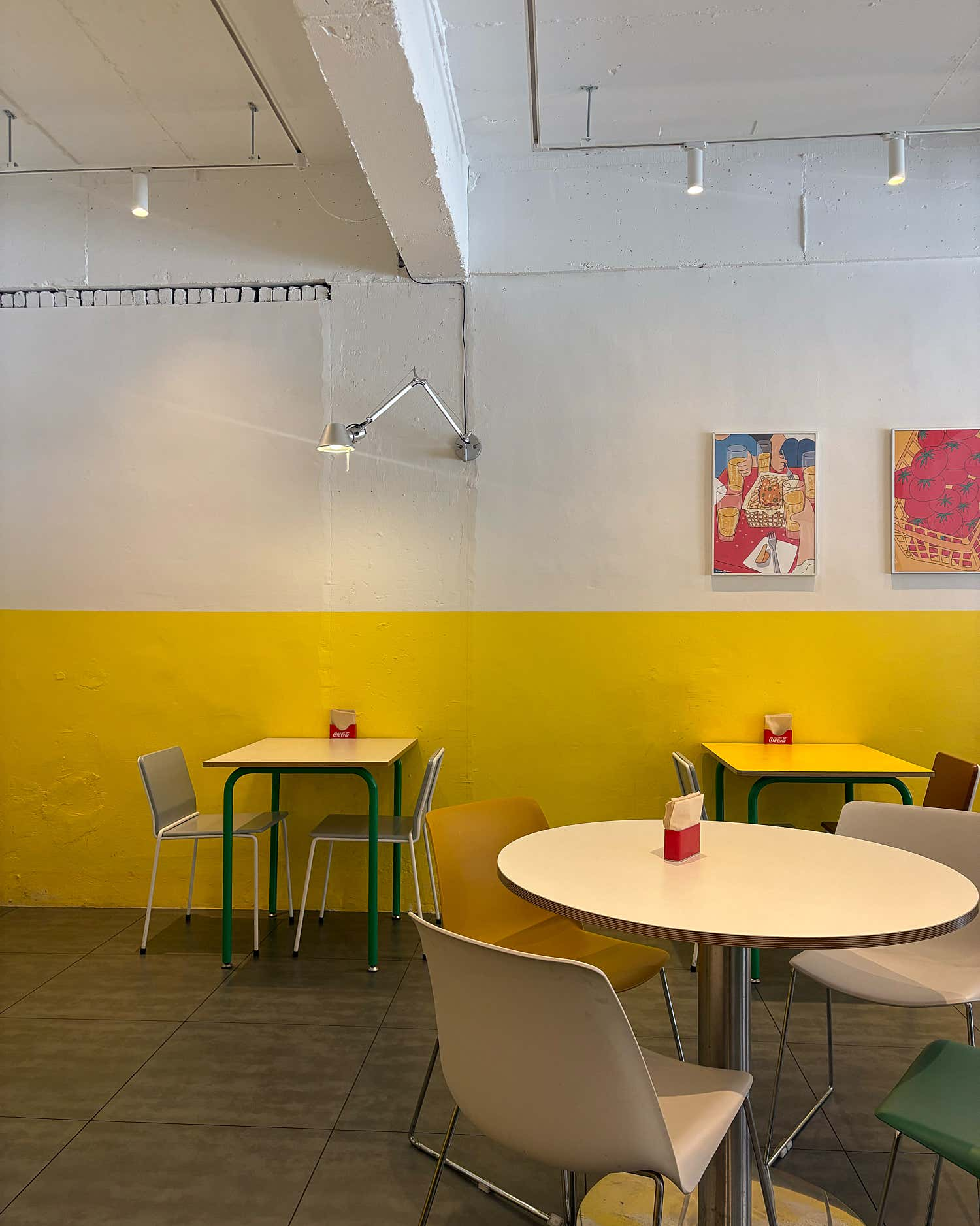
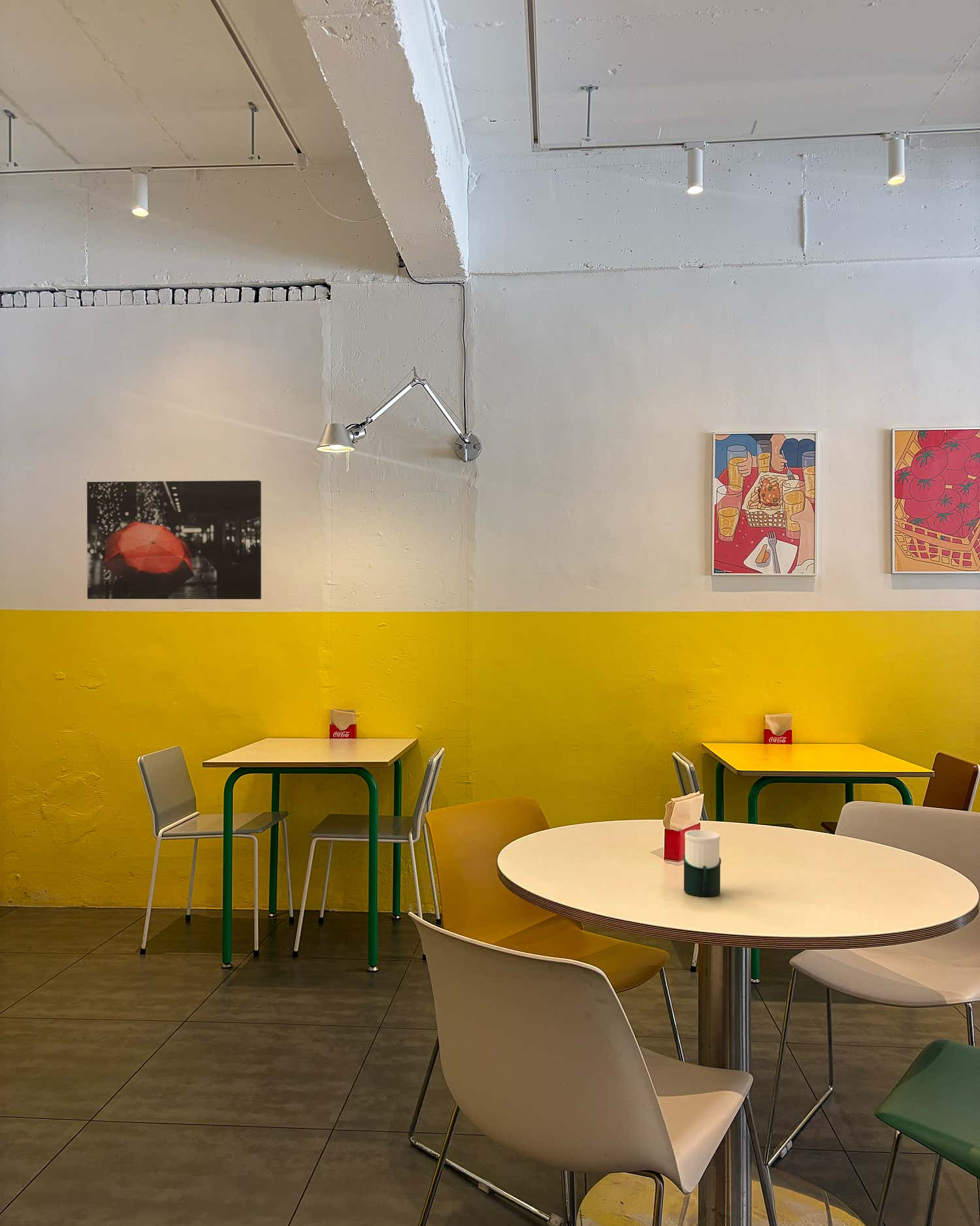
+ wall art (174, 540)
+ cup (702, 864)
